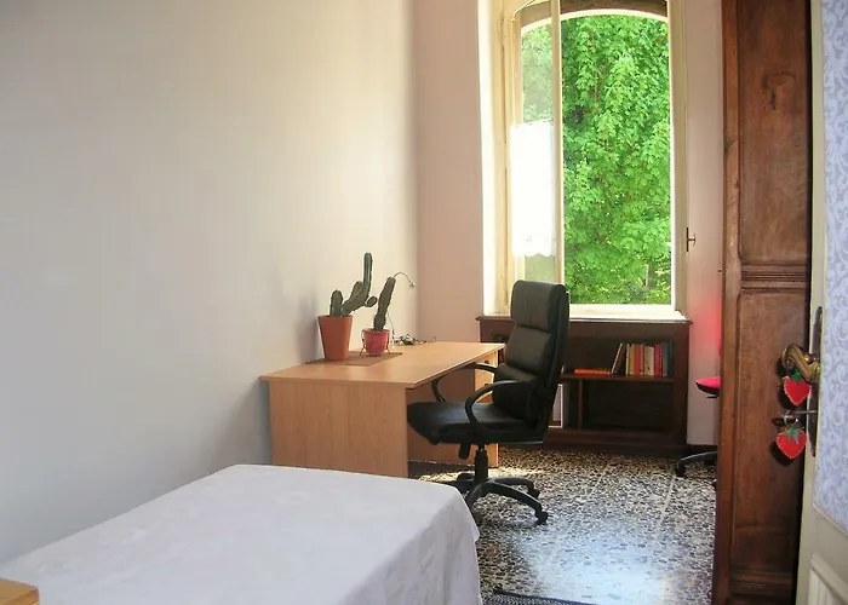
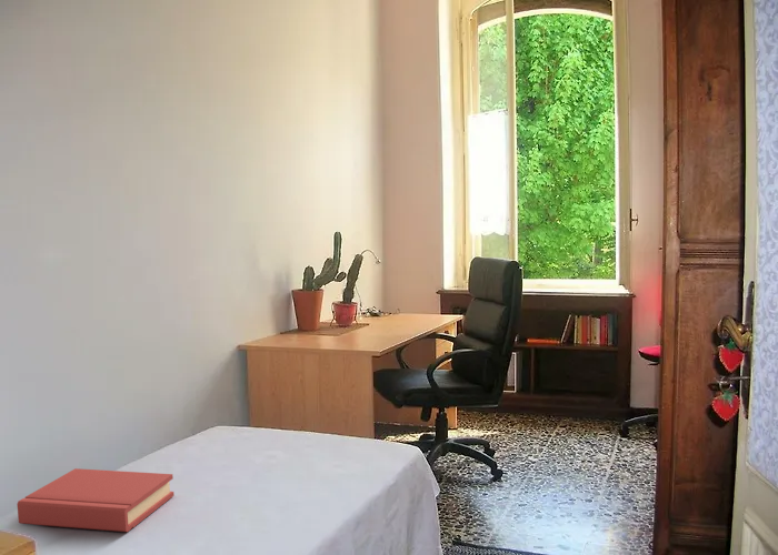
+ hardback book (98, 498)
